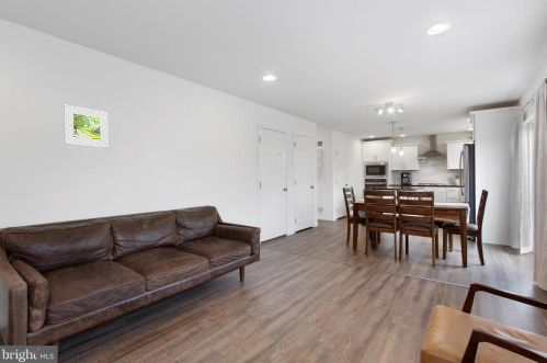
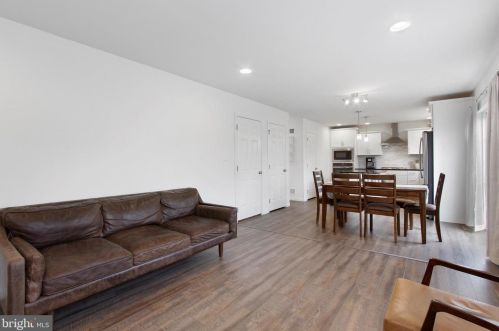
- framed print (87, 126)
